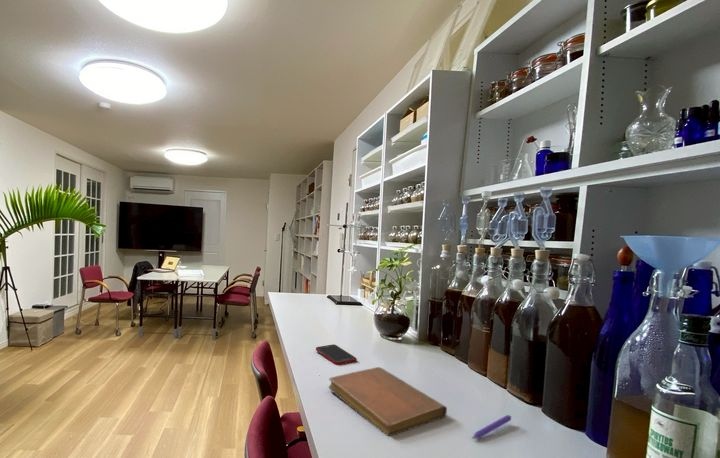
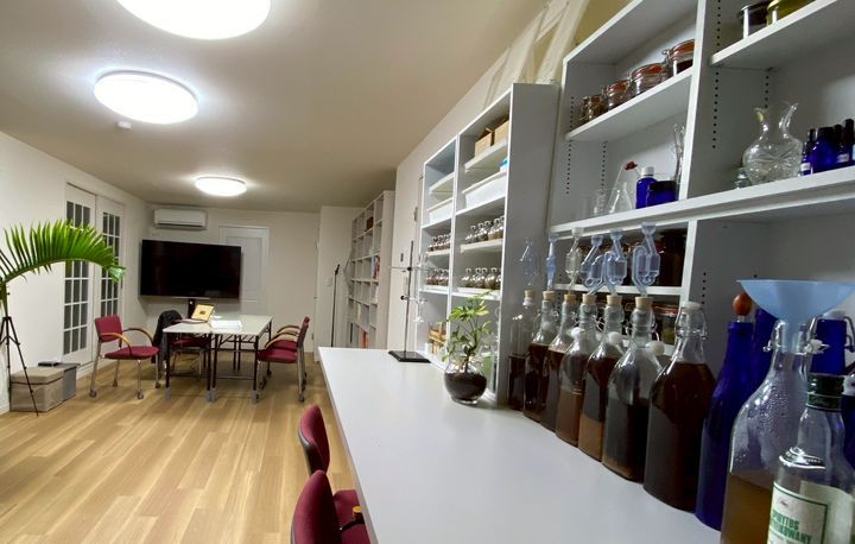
- notebook (383, 396)
- cell phone (335, 354)
- pen (491, 426)
